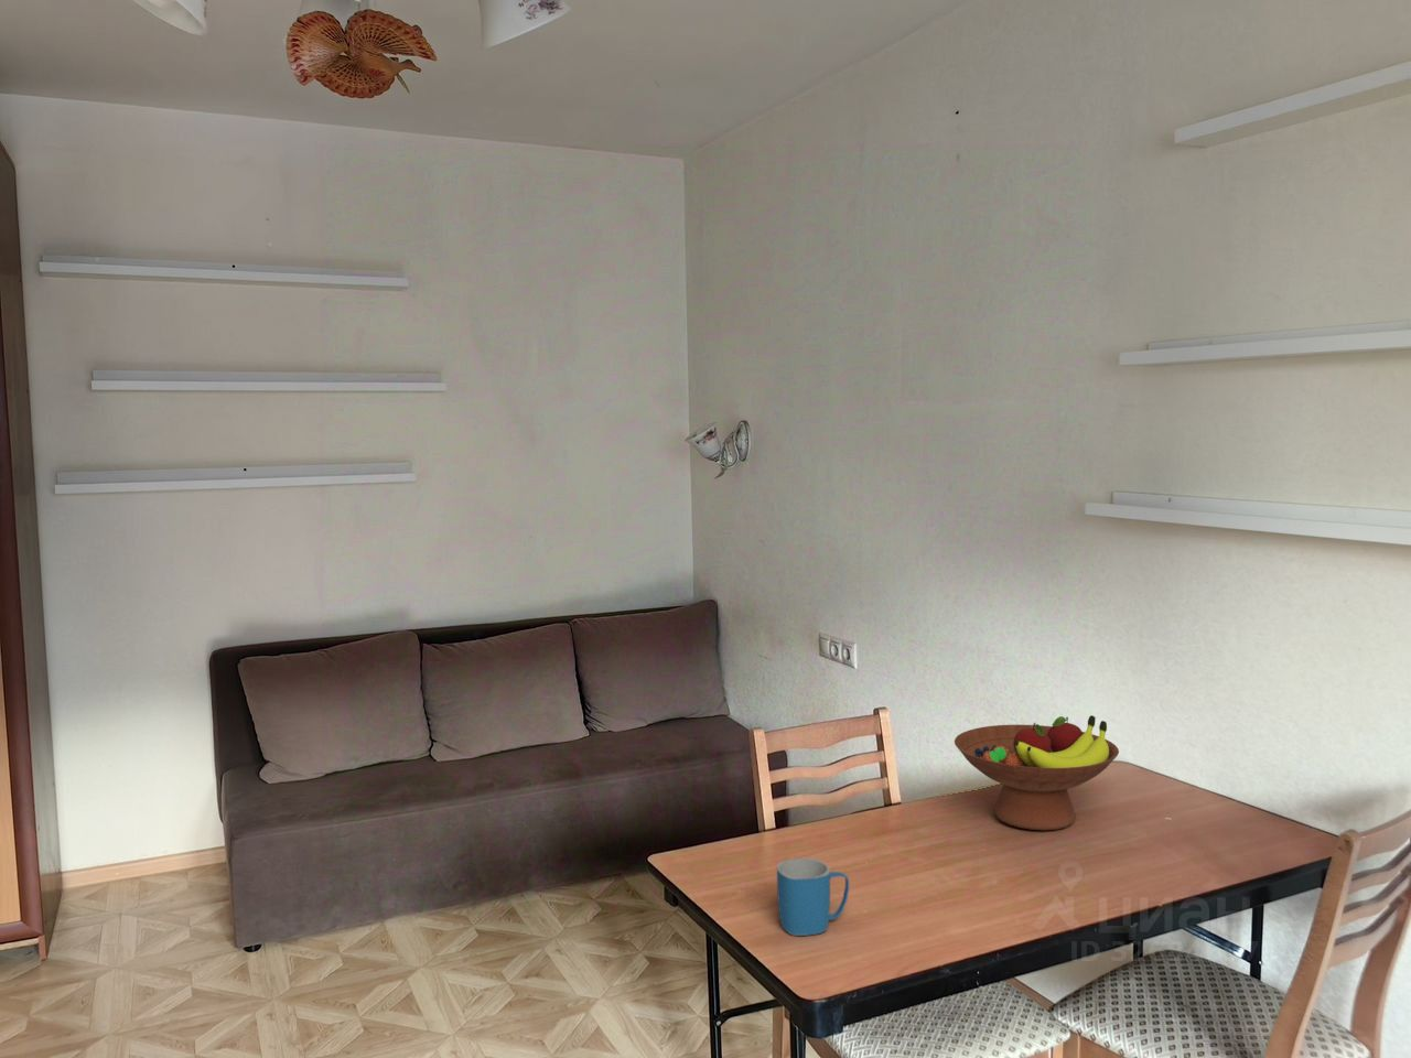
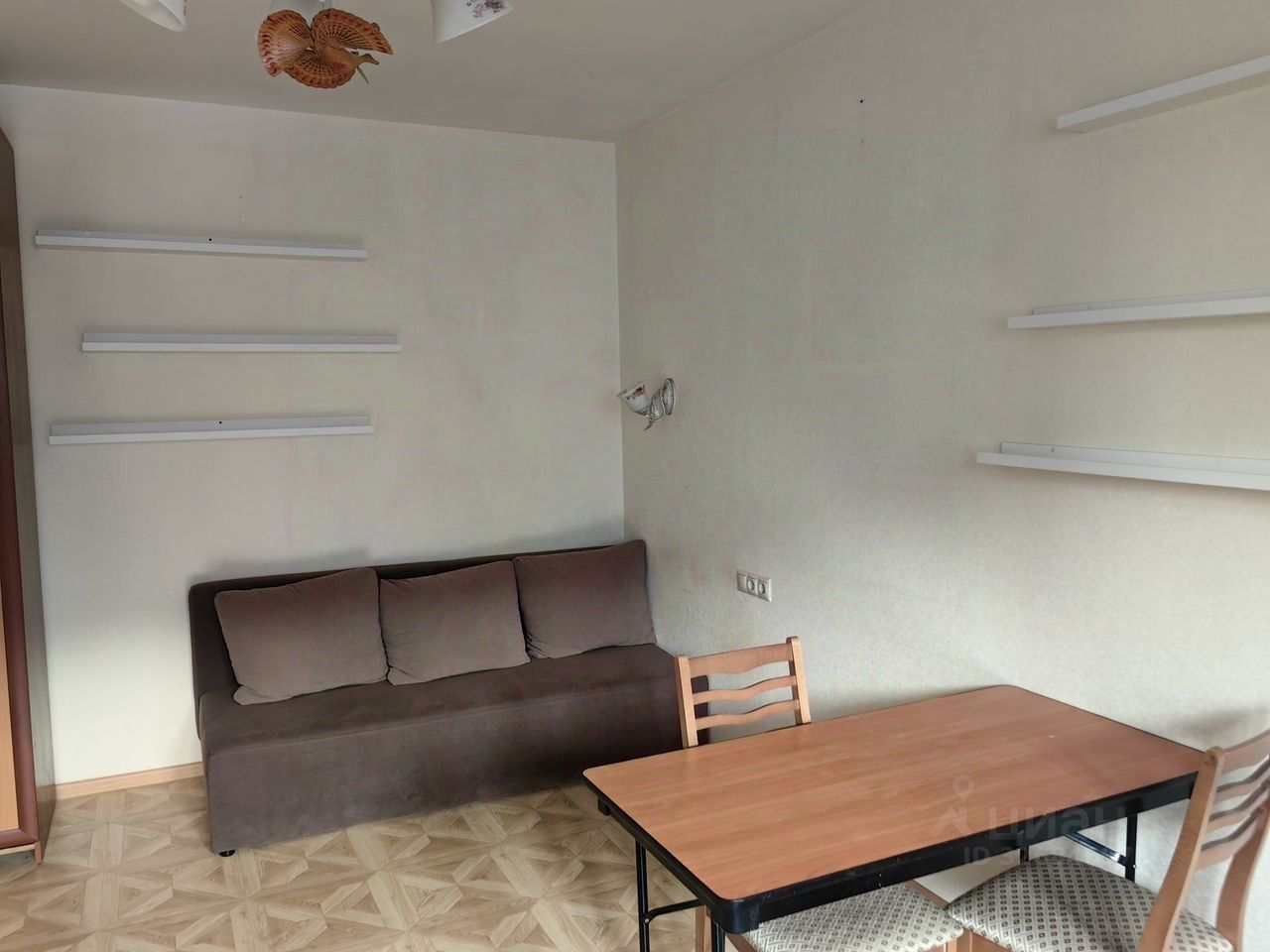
- fruit bowl (1034, 767)
- mug (813, 895)
